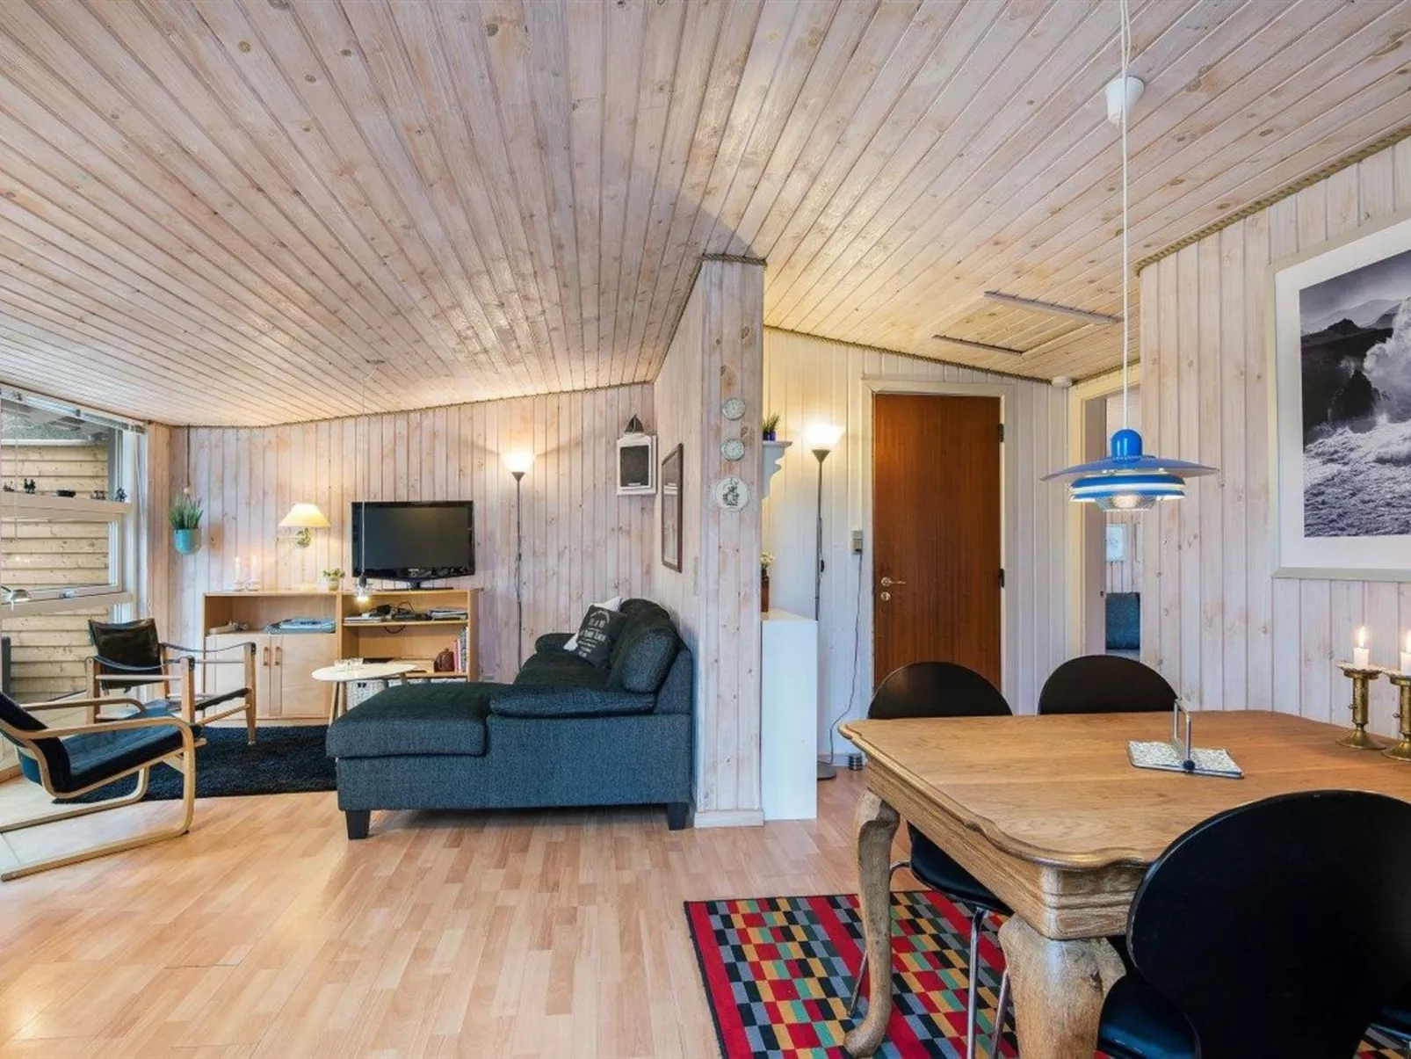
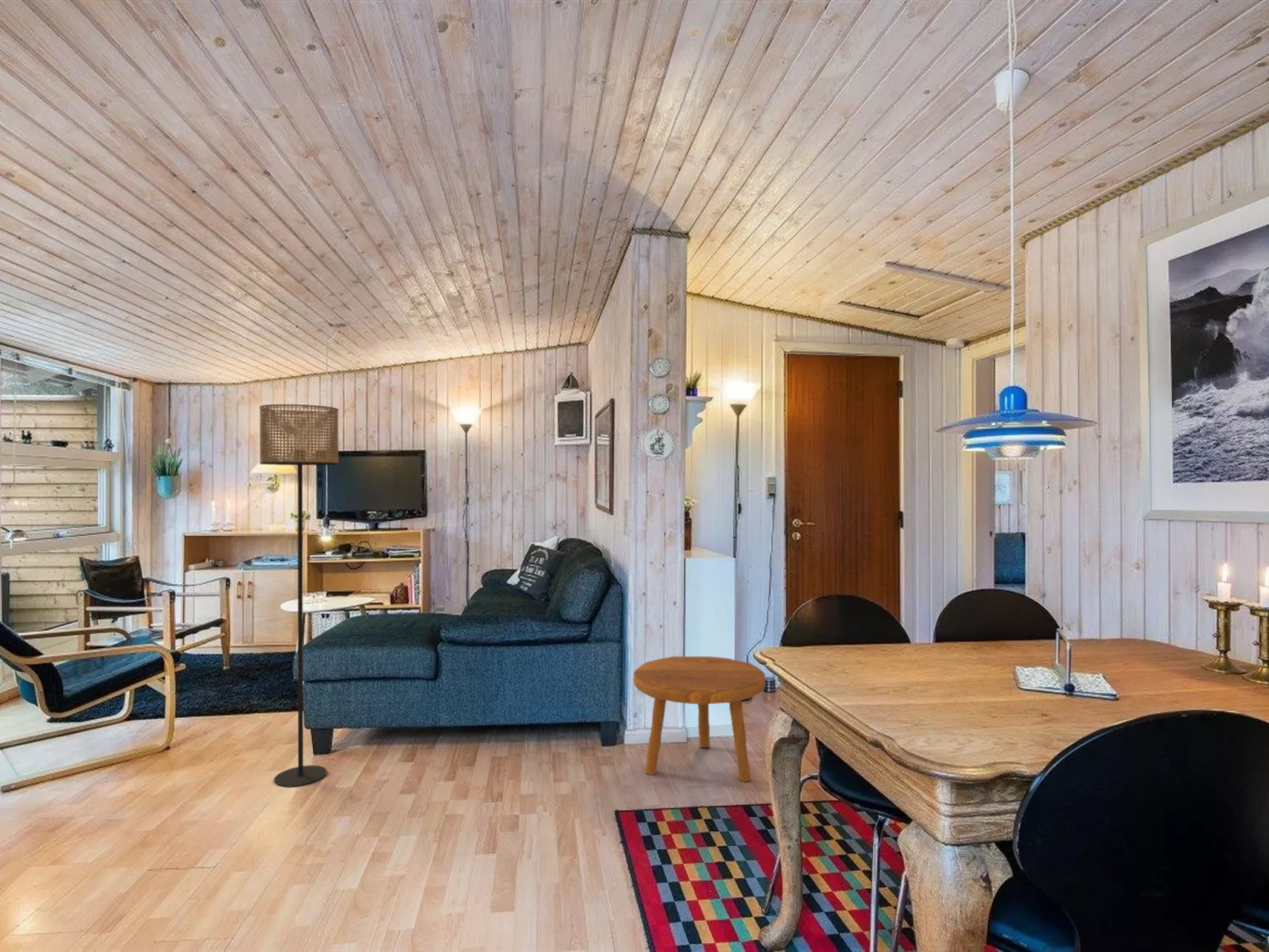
+ footstool (699, 718)
+ floor lamp (300, 592)
